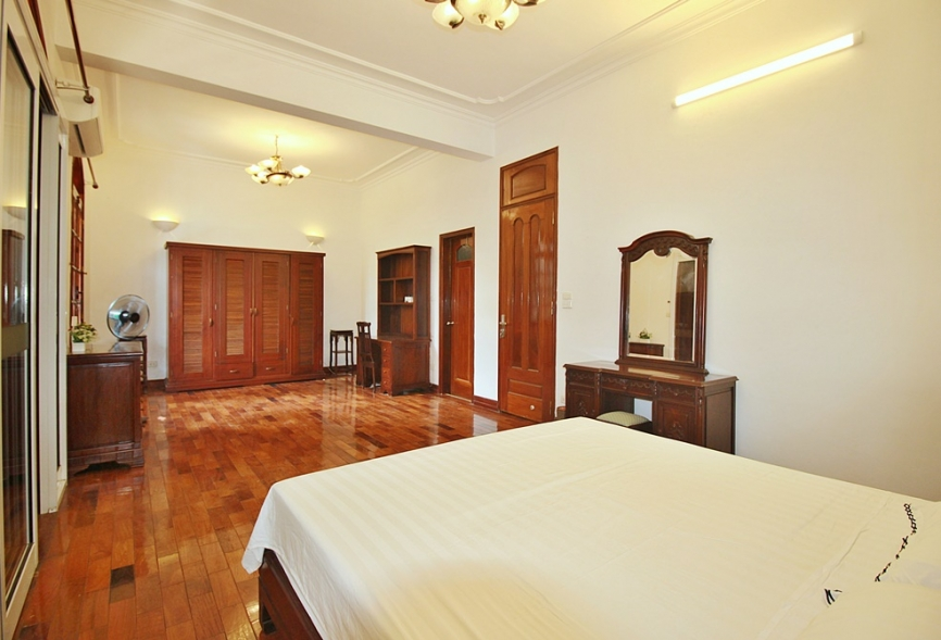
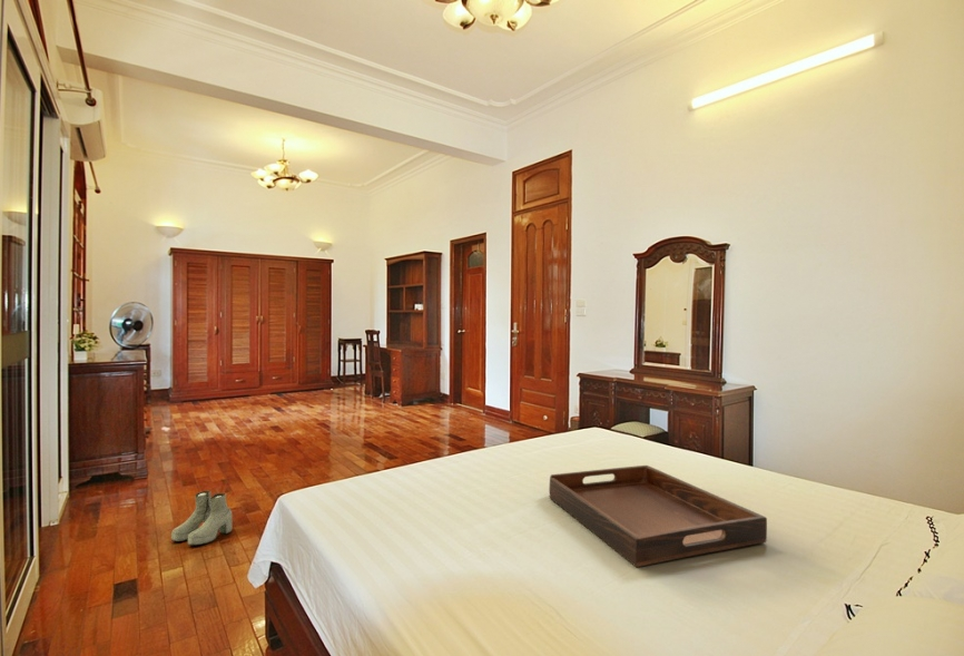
+ serving tray (642, 505)
+ boots (203, 516)
